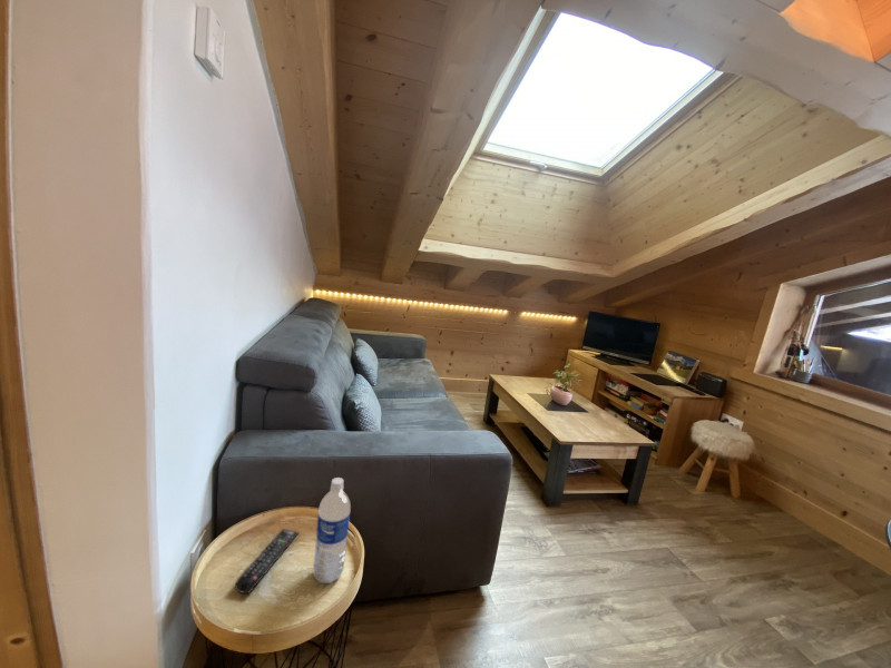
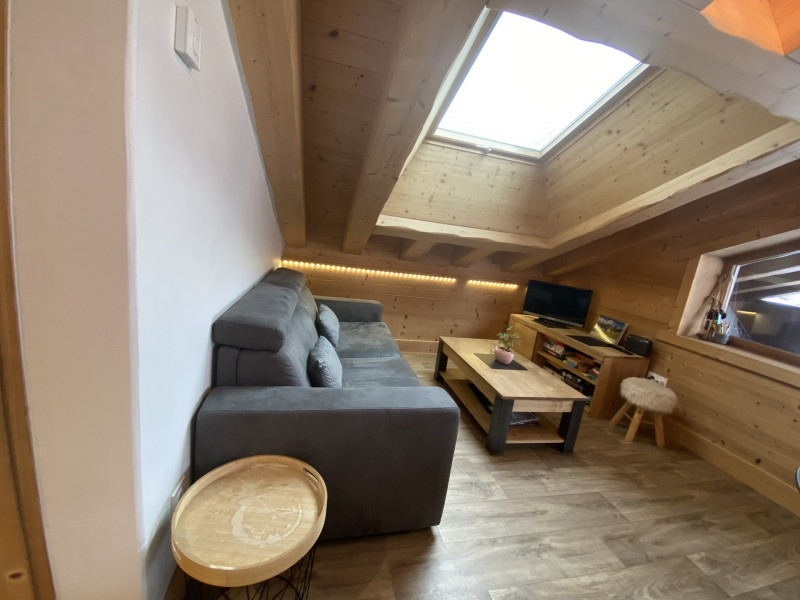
- remote control (270, 556)
- water bottle (332, 528)
